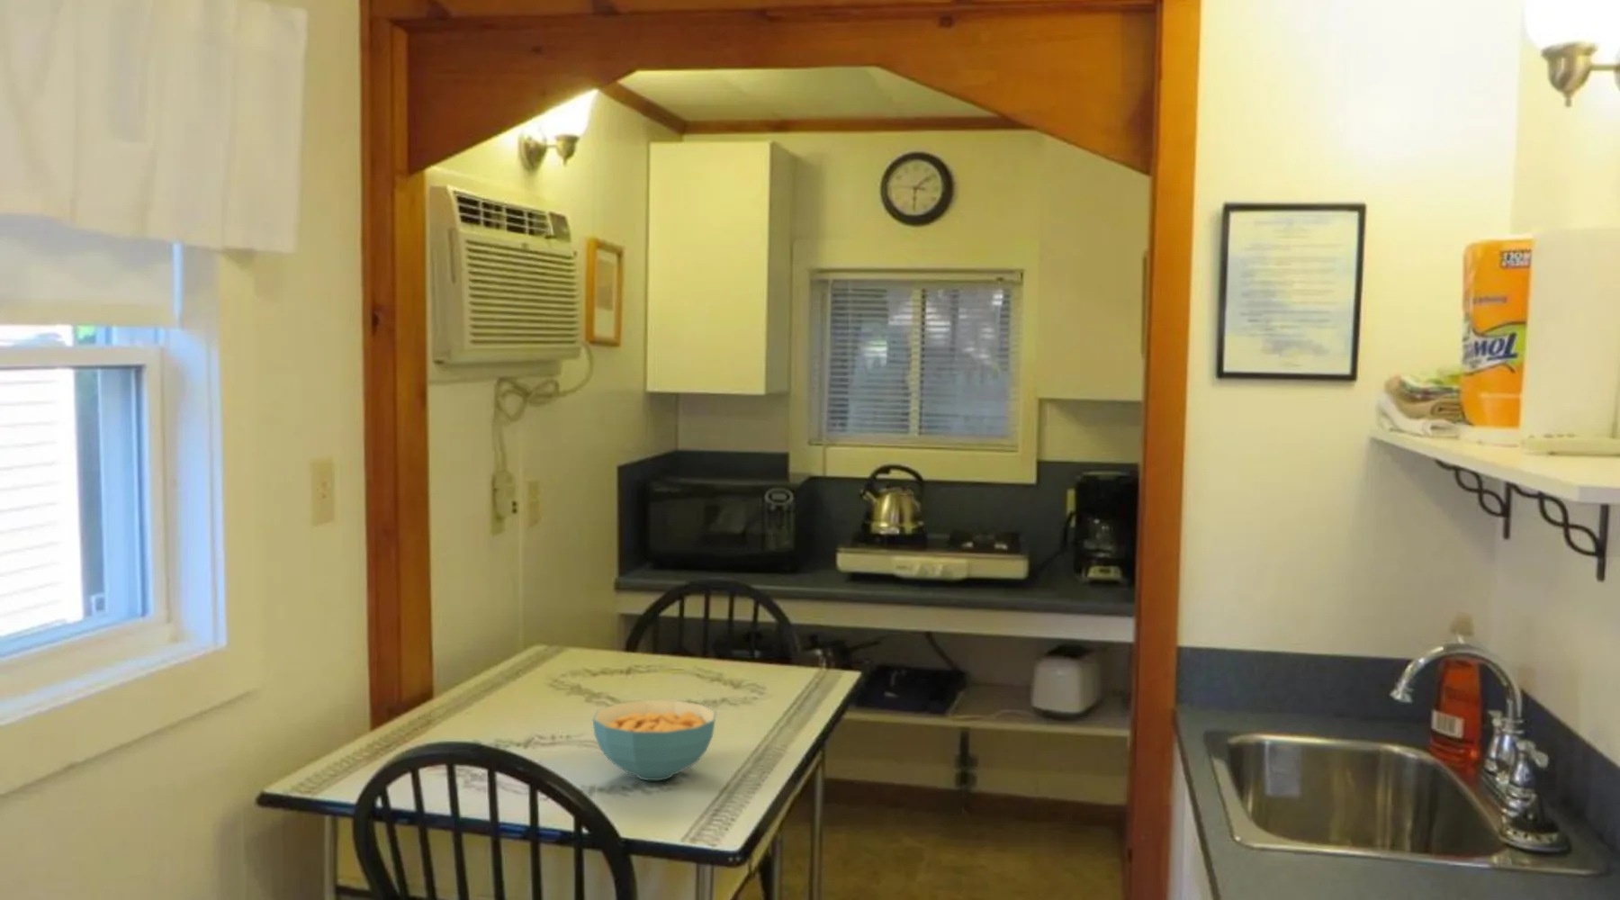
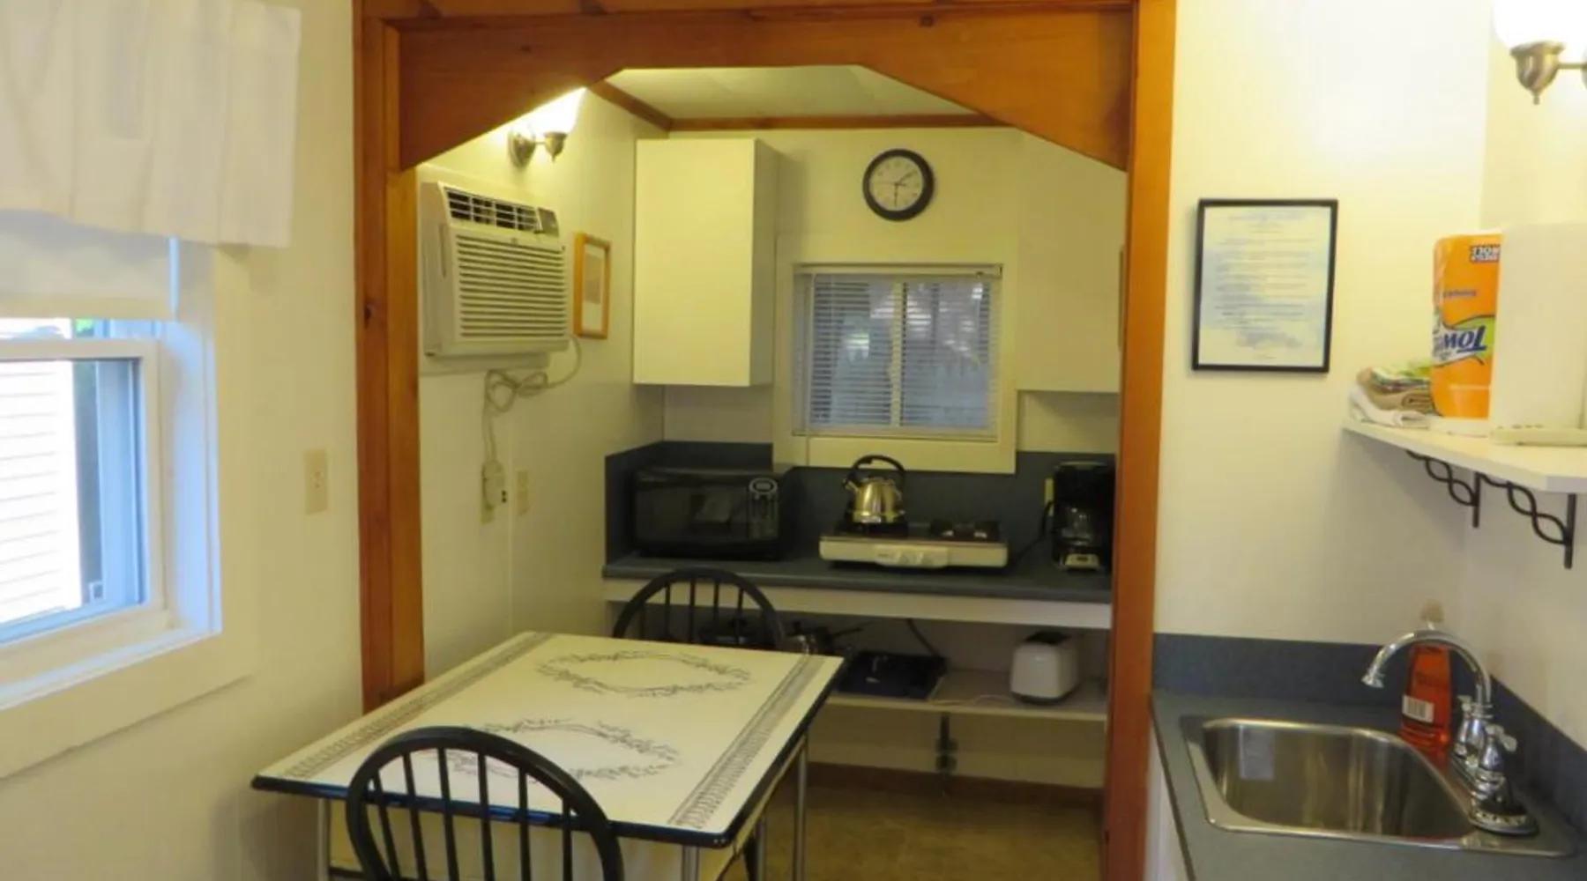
- cereal bowl (654, 745)
